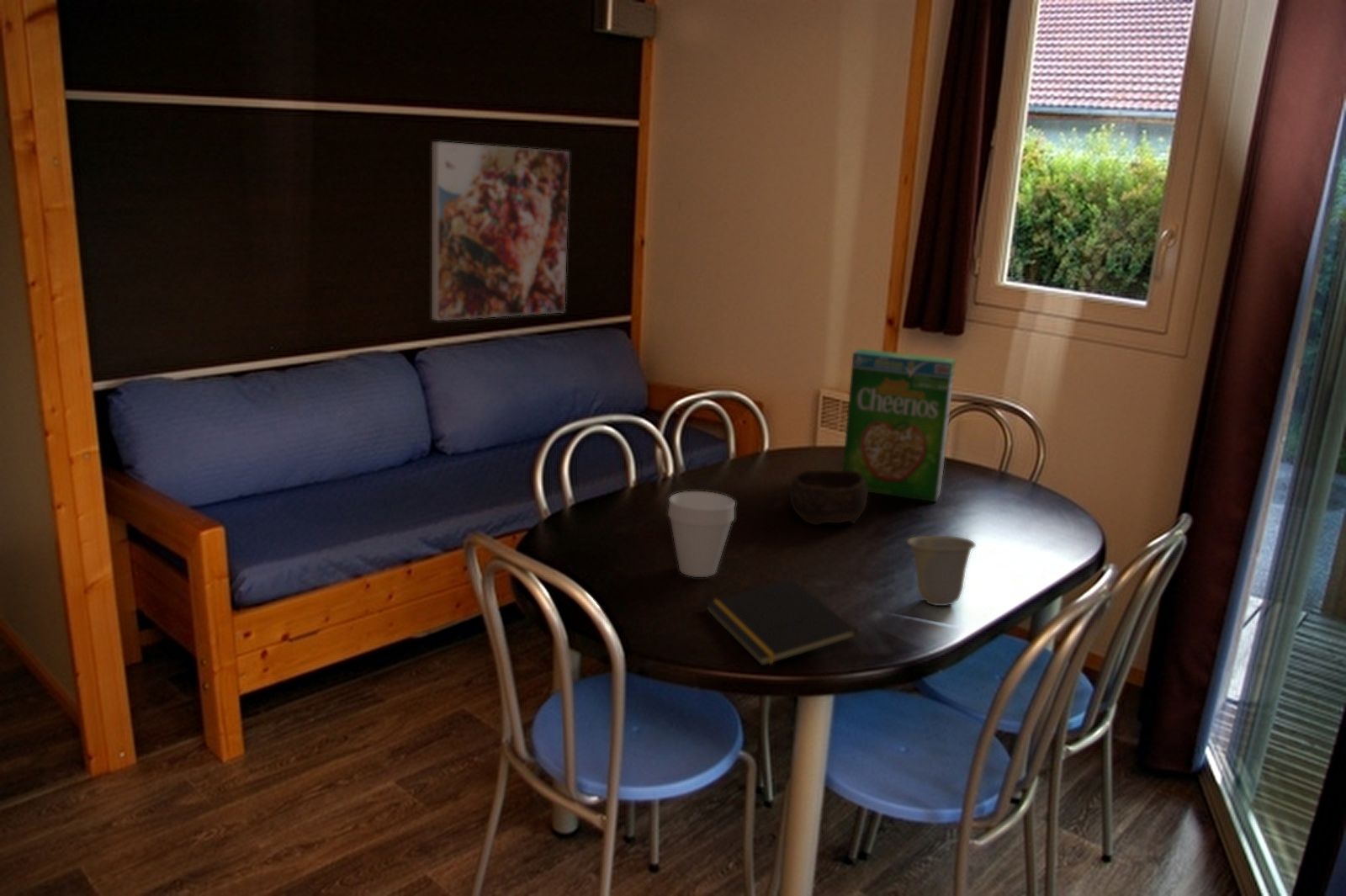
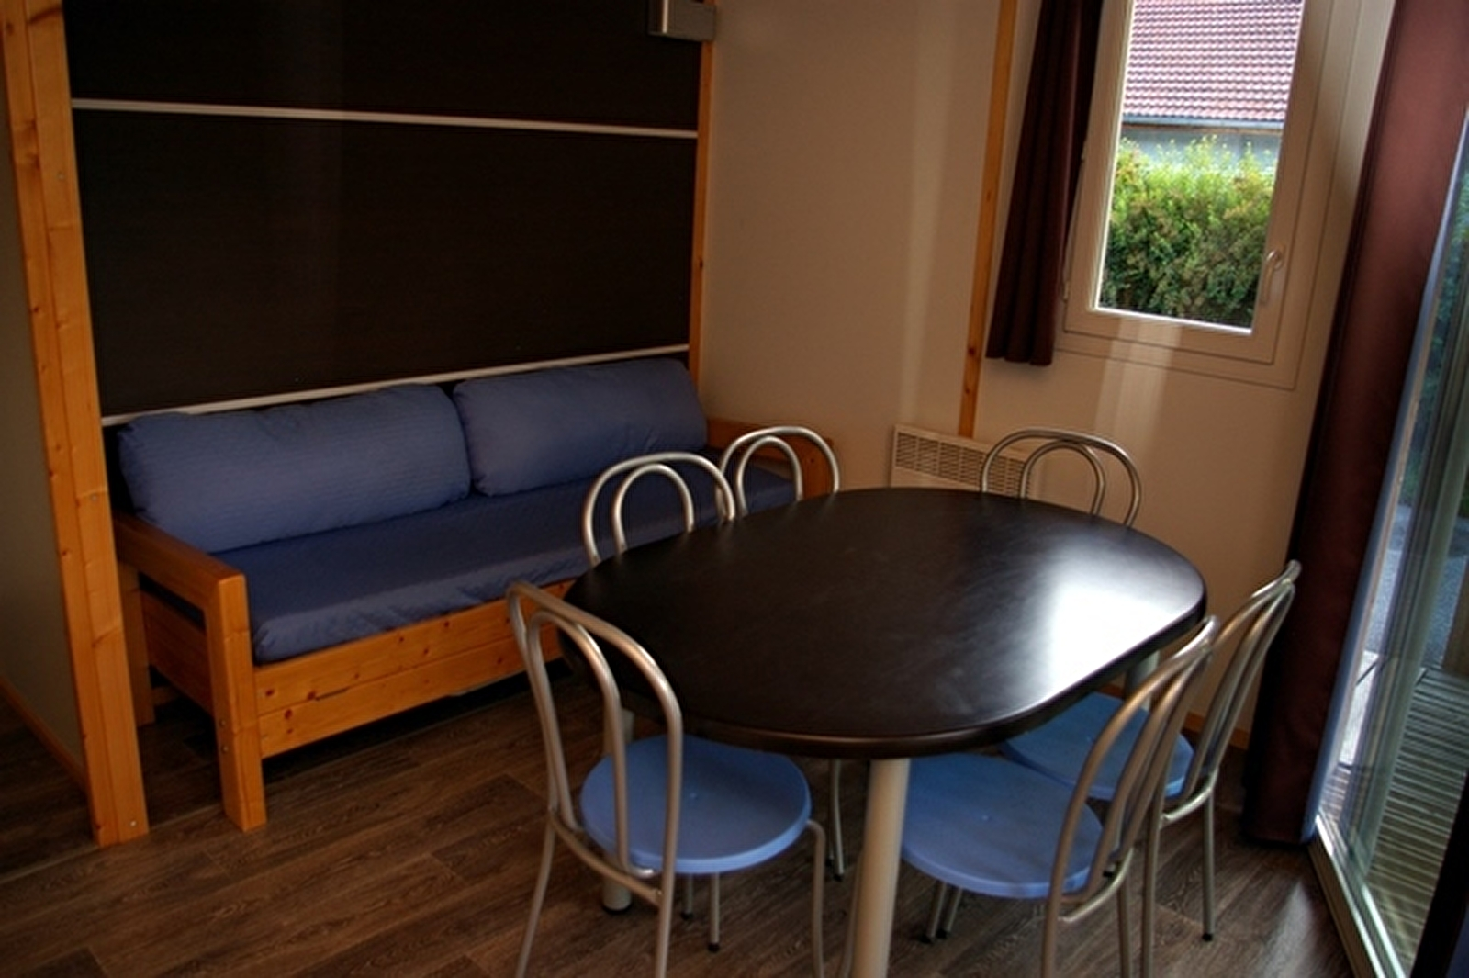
- notepad (777, 619)
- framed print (502, 232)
- cup (700, 535)
- bowl (827, 497)
- cereal box (897, 424)
- cup (937, 570)
